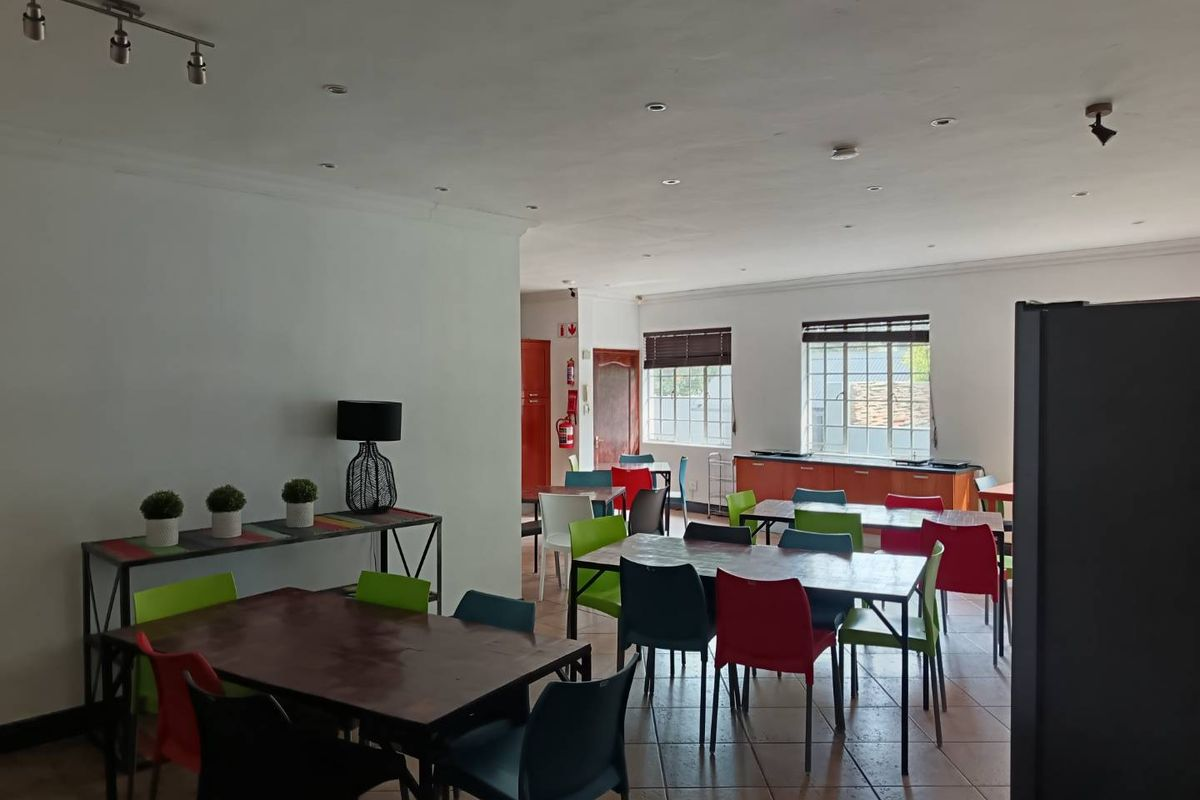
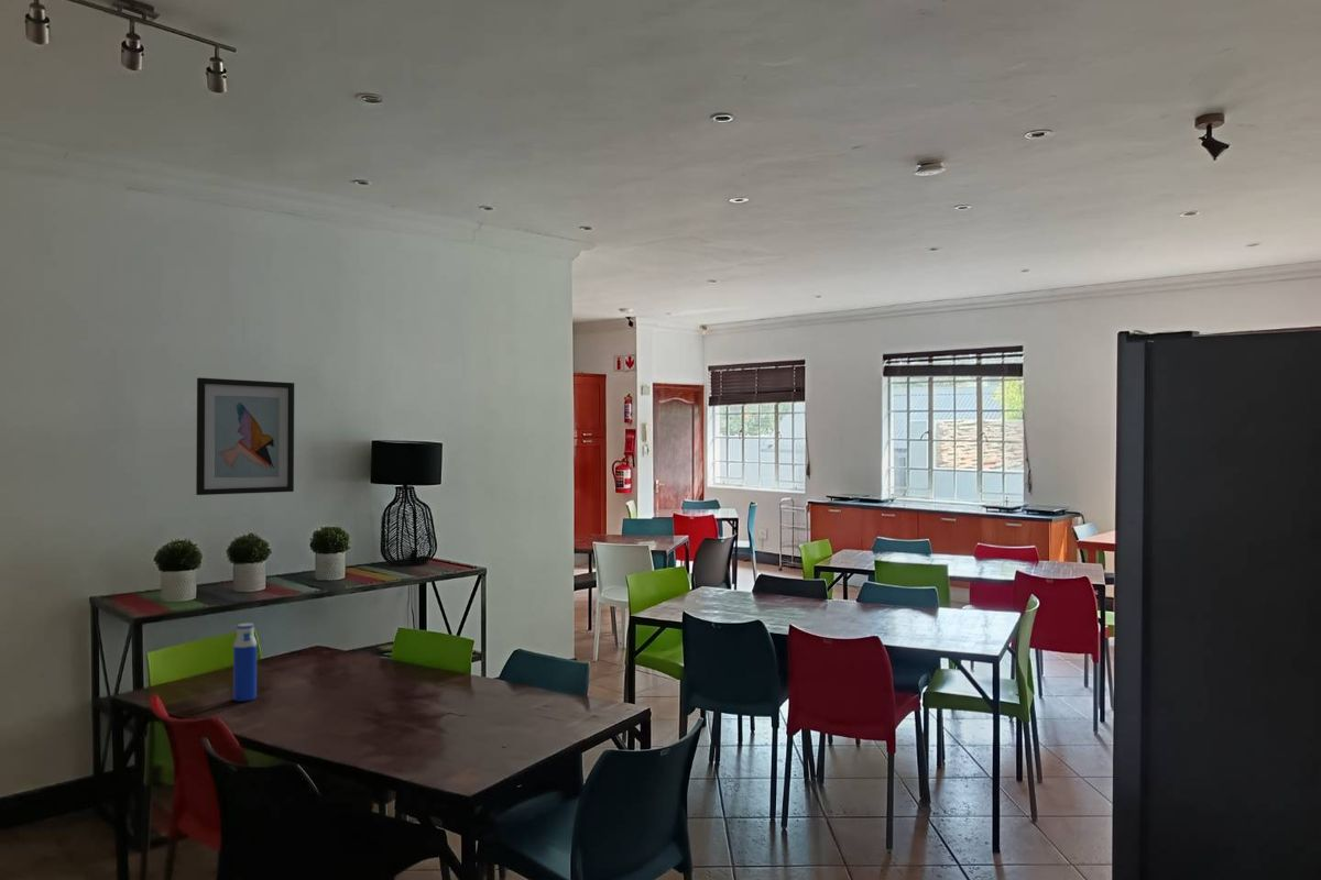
+ wall art (247, 437)
+ water bottle (244, 661)
